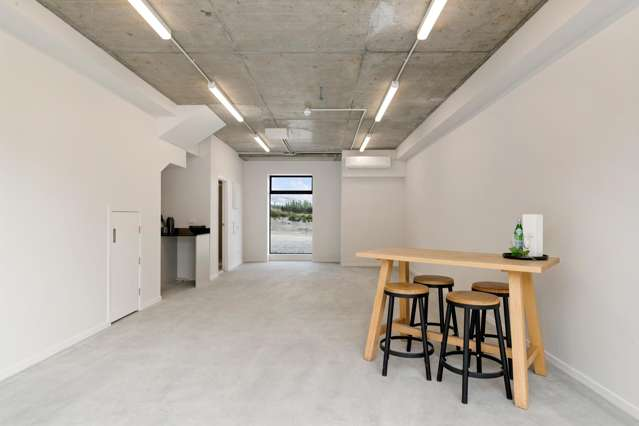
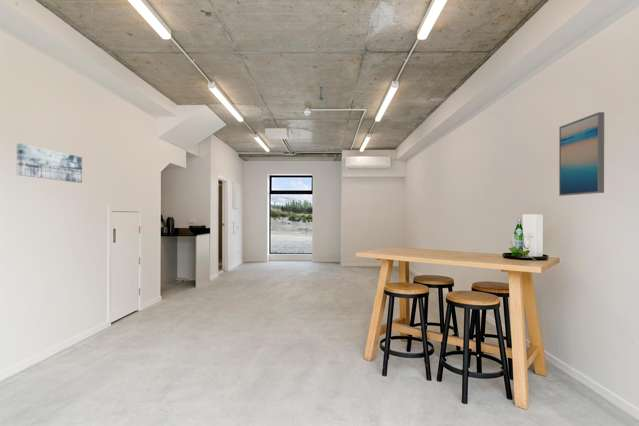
+ wall art (52, 165)
+ wall art (579, 157)
